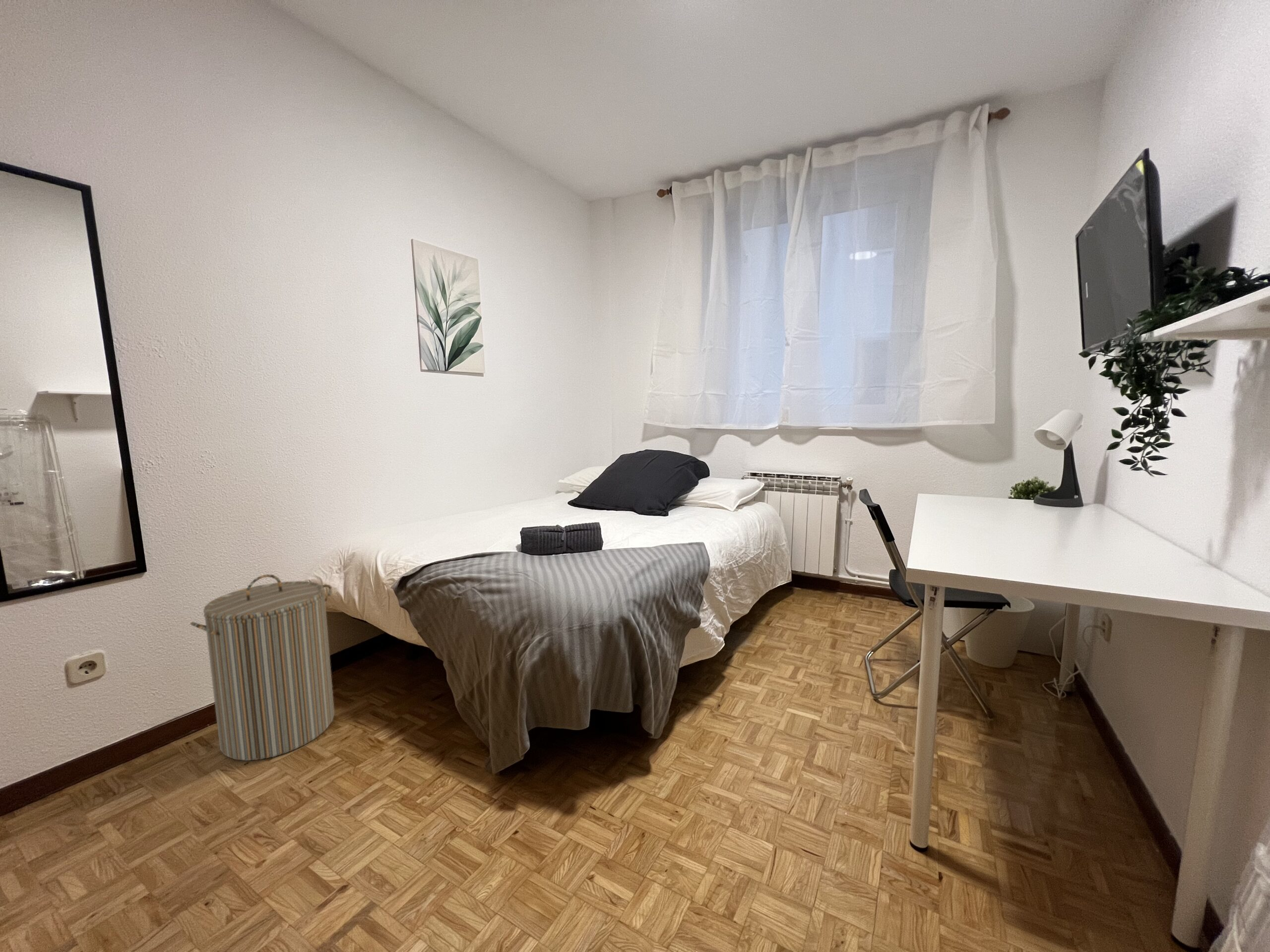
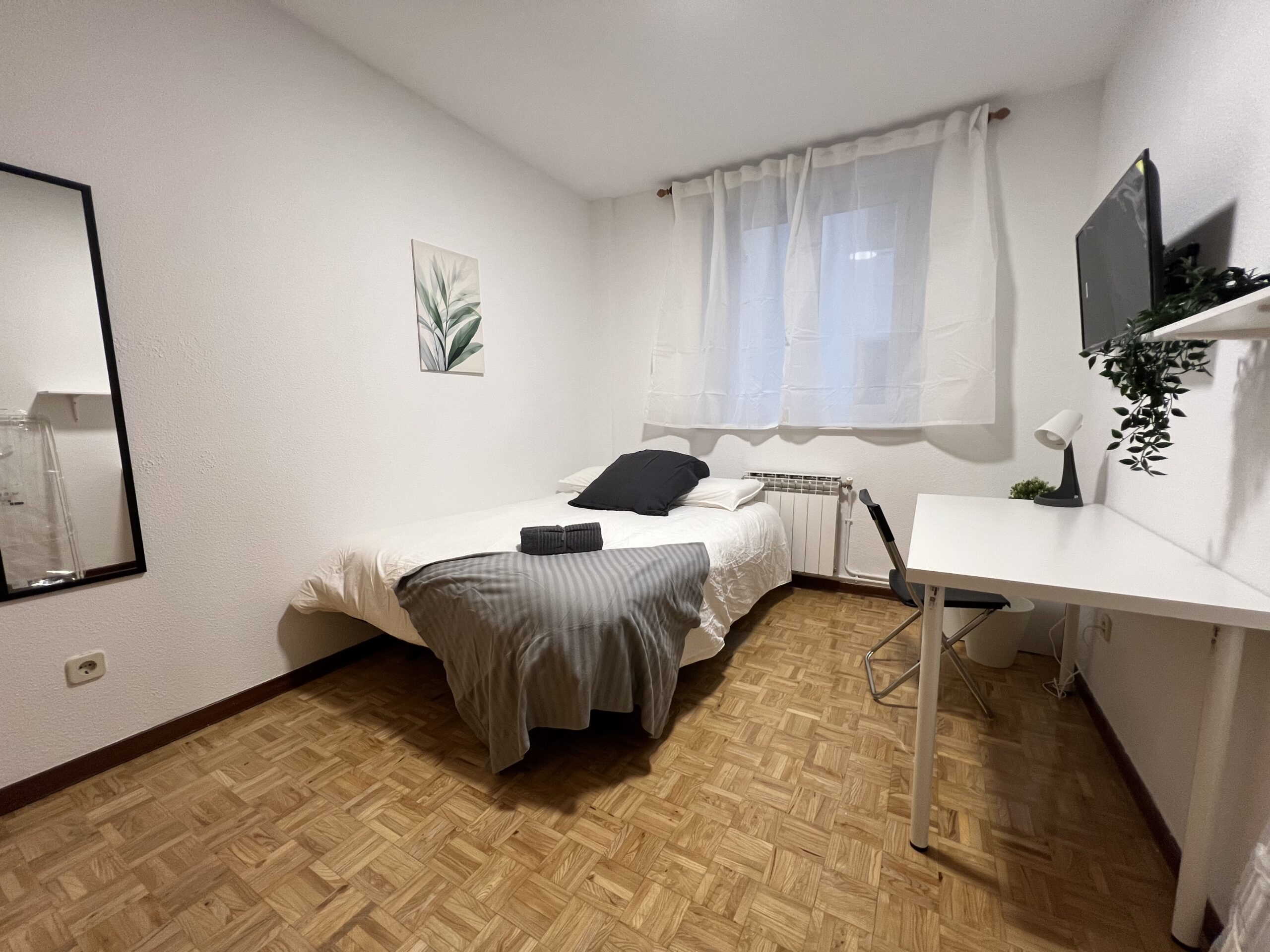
- laundry hamper (273, 654)
